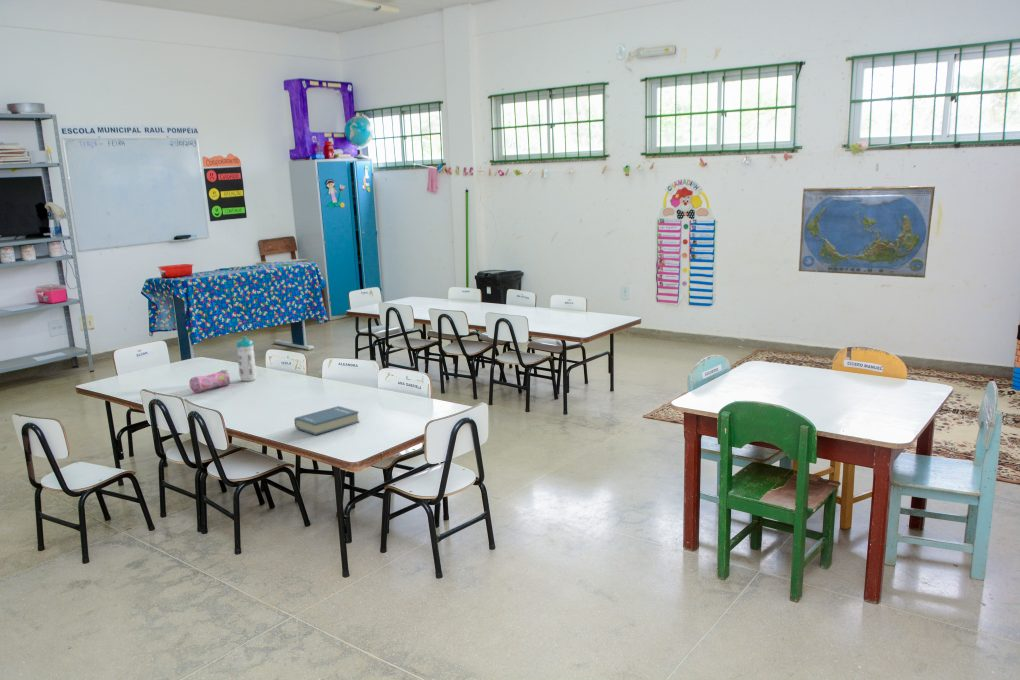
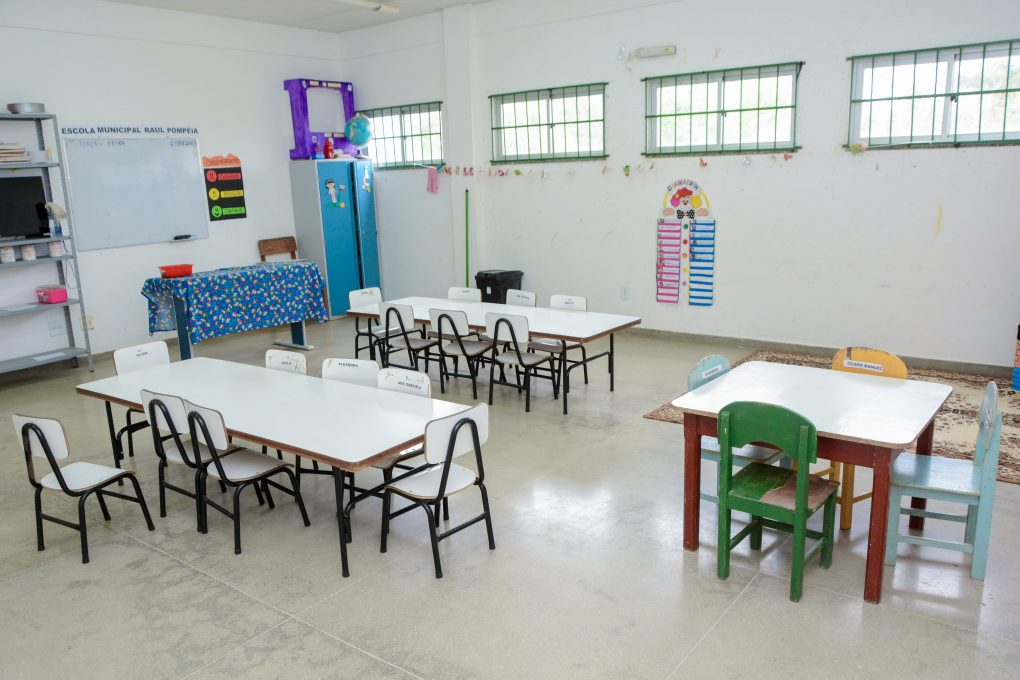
- water bottle (246, 358)
- pencil case (210, 380)
- world map (862, 231)
- book (327, 419)
